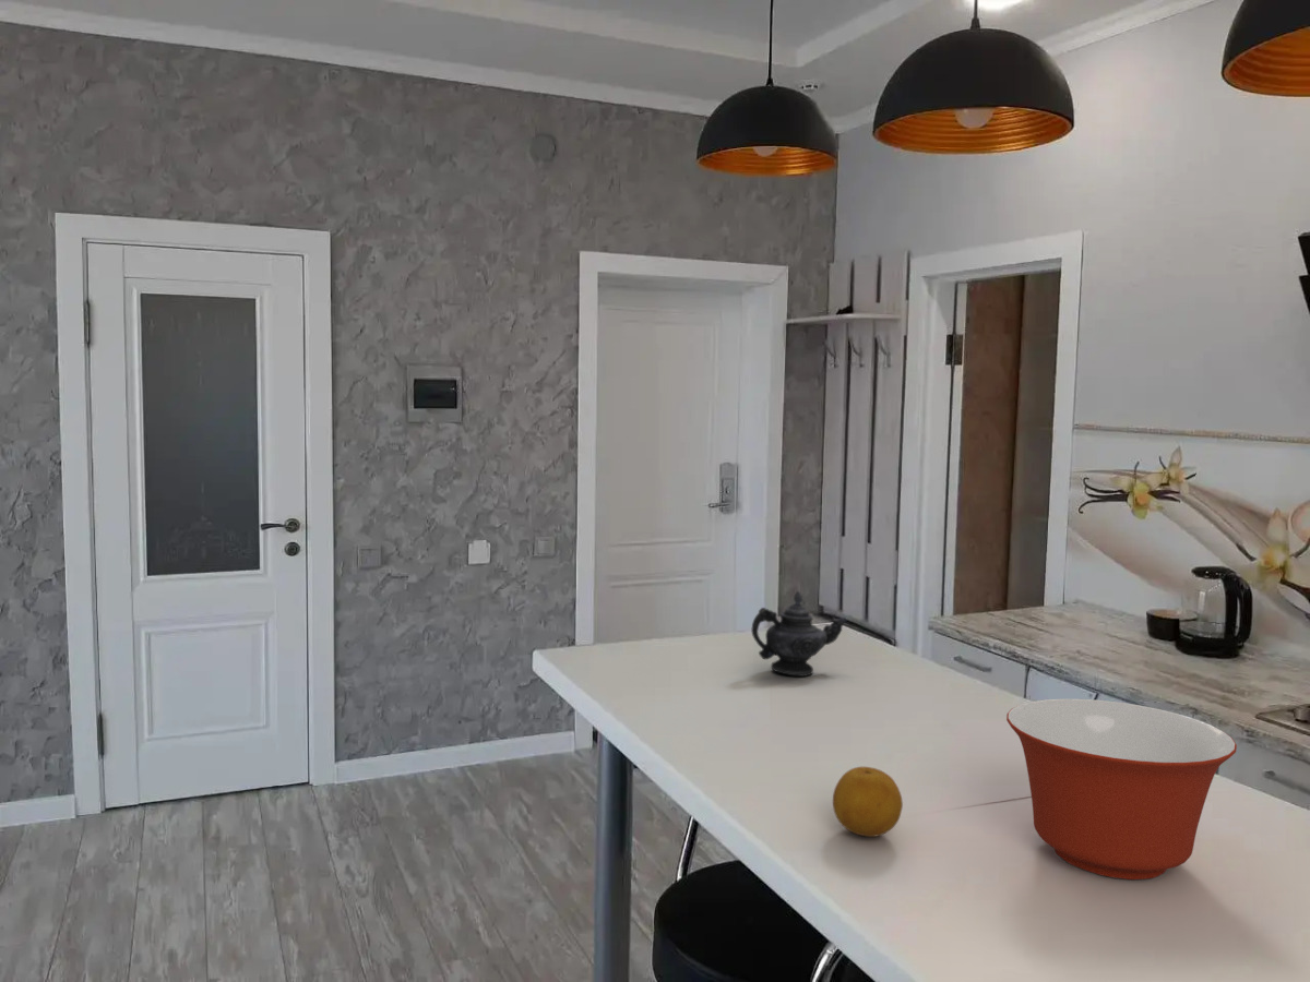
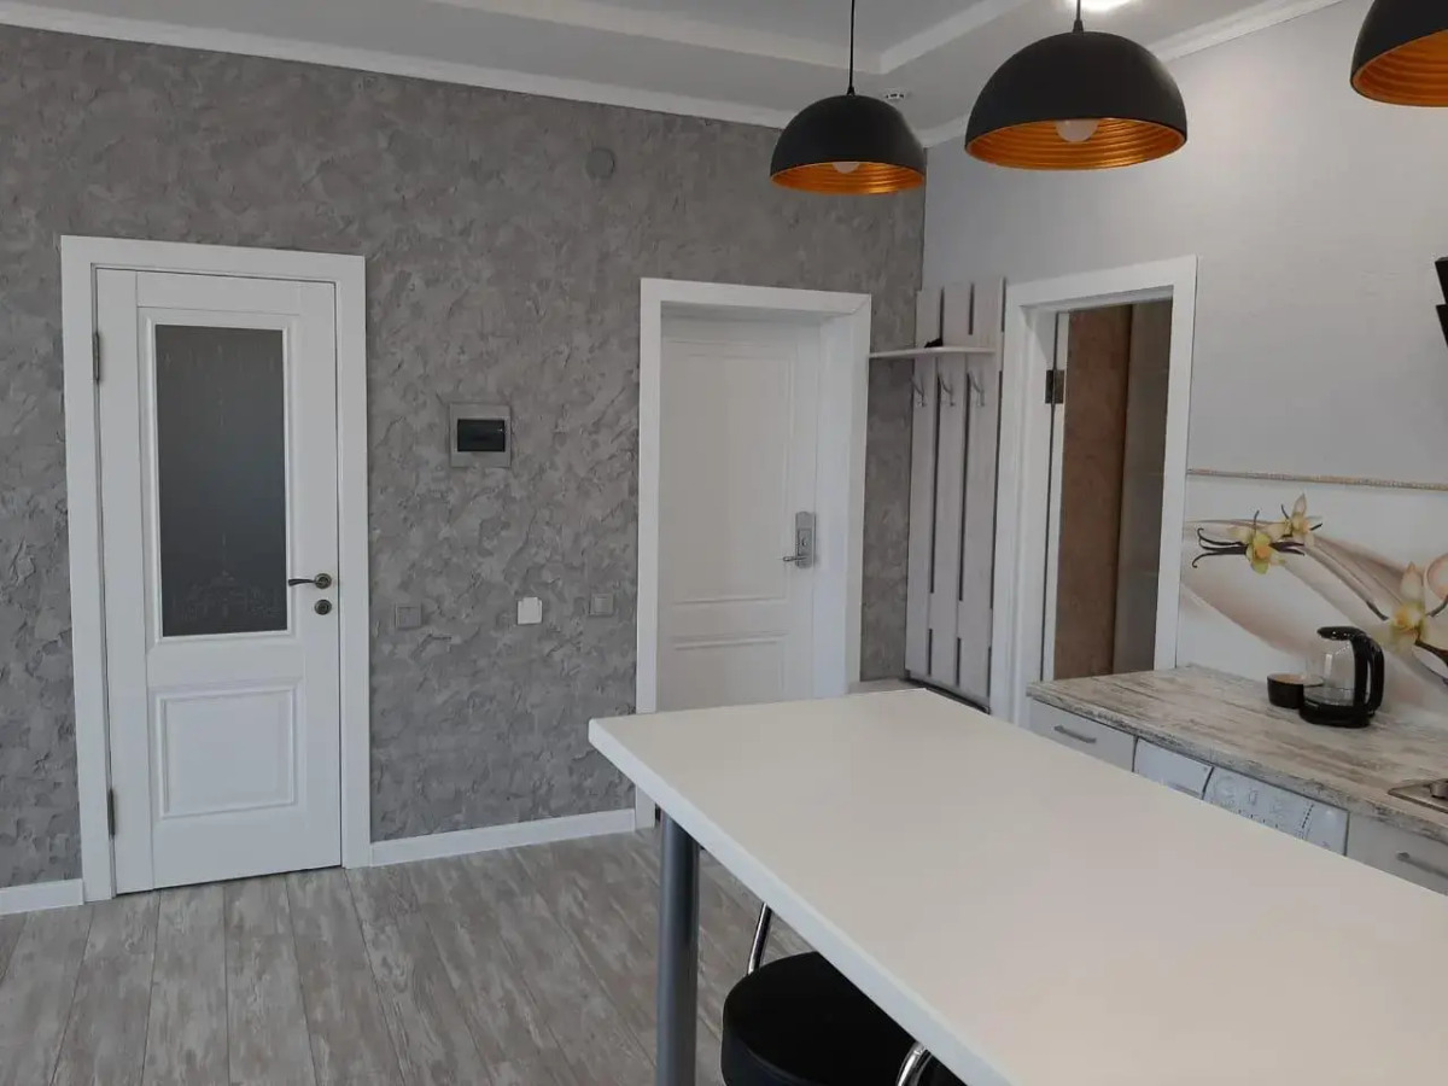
- teapot (798, 631)
- fruit (867, 801)
- mixing bowl (1112, 792)
